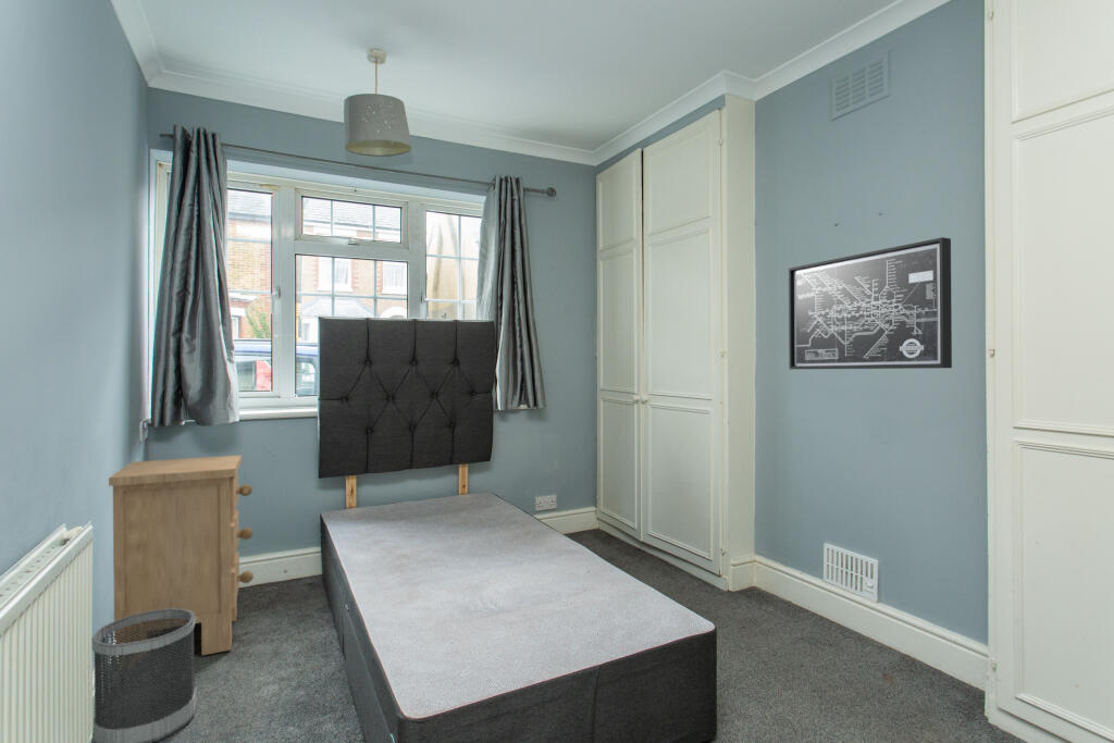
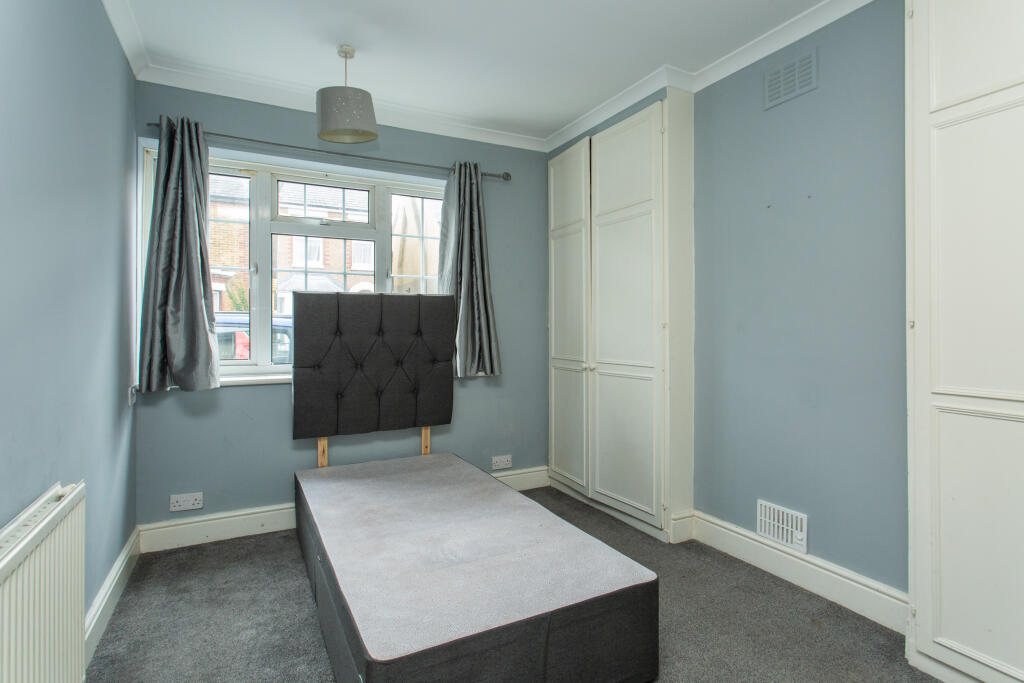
- wall art (859, 311)
- nightstand (188, 552)
- wastebasket (146, 673)
